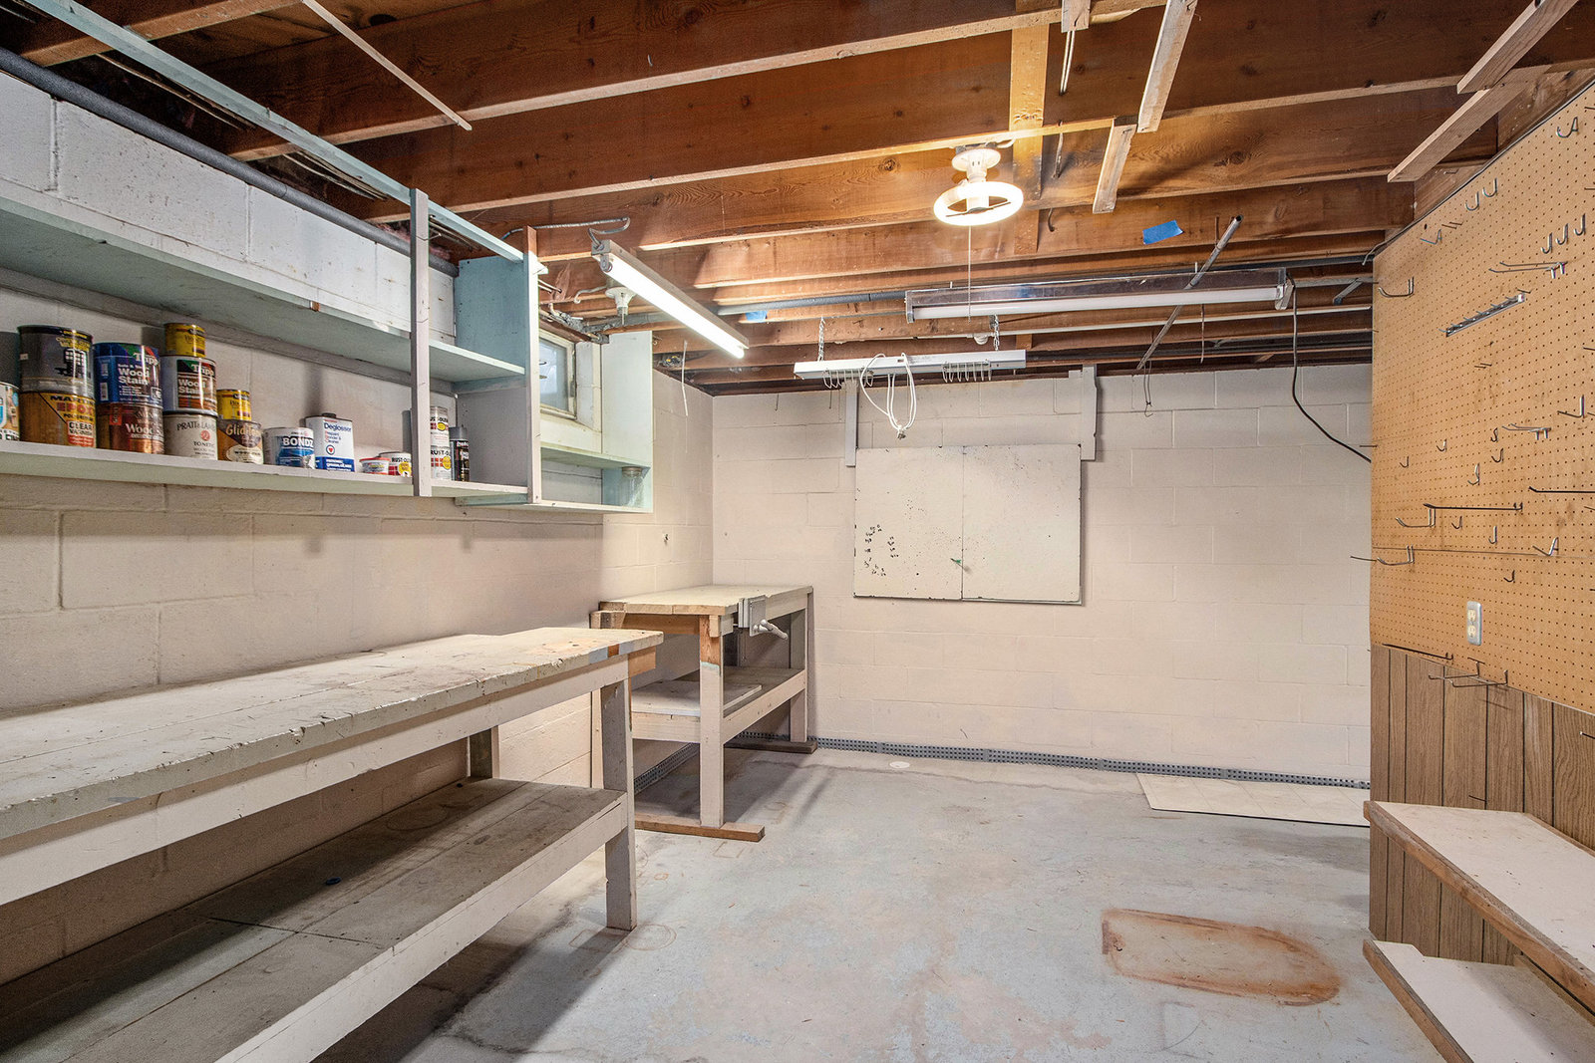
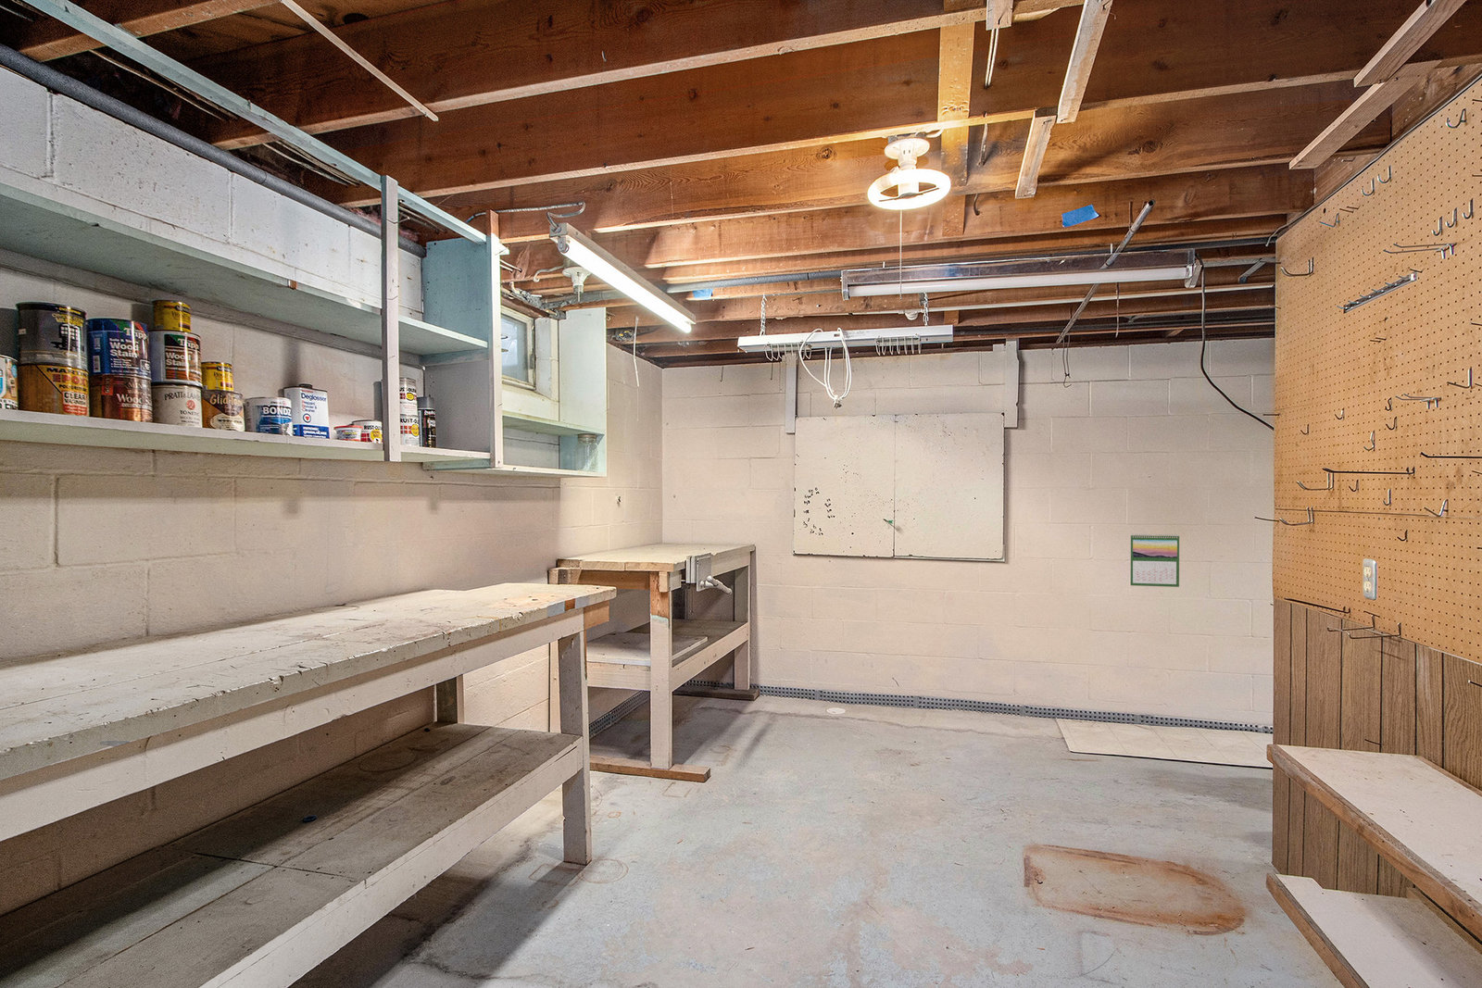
+ calendar (1155, 559)
